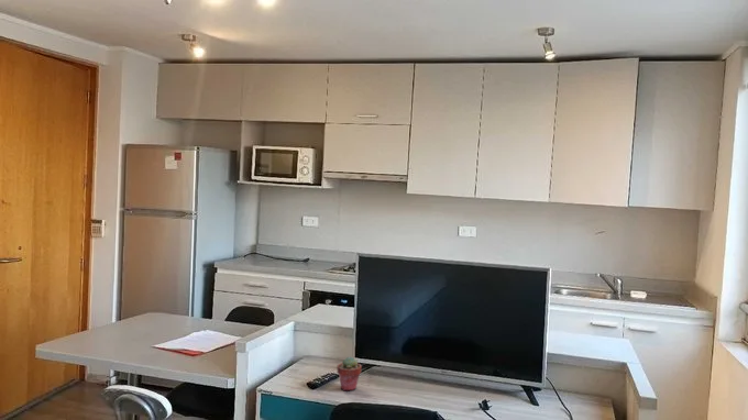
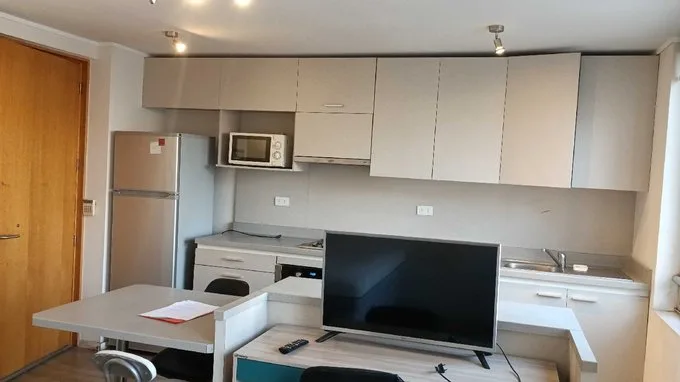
- potted succulent (349, 372)
